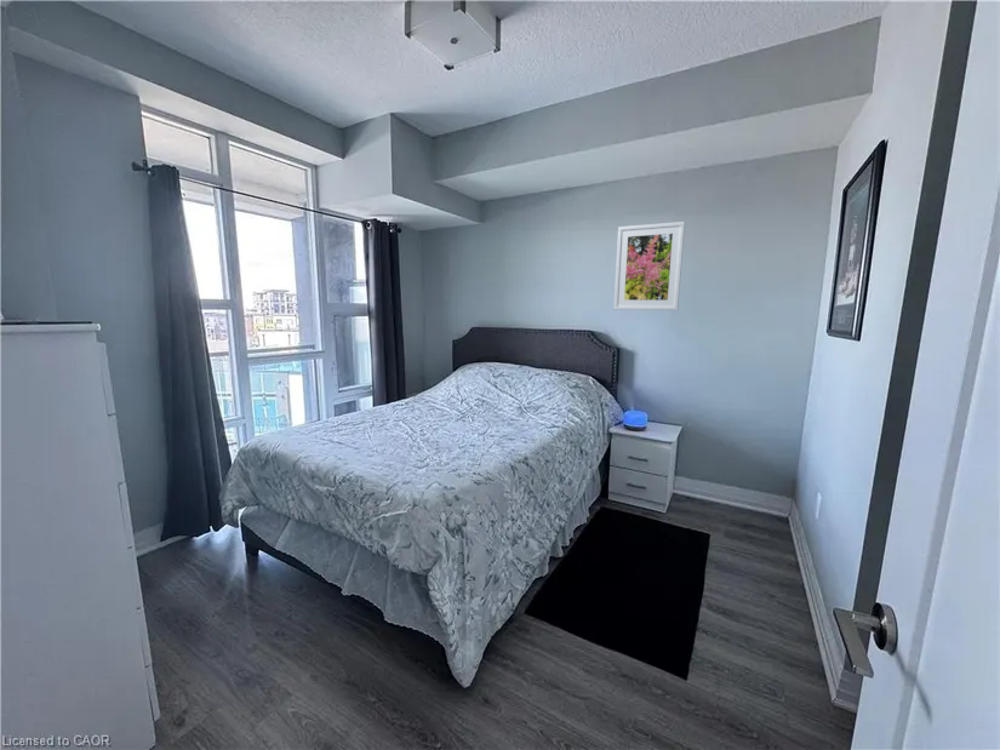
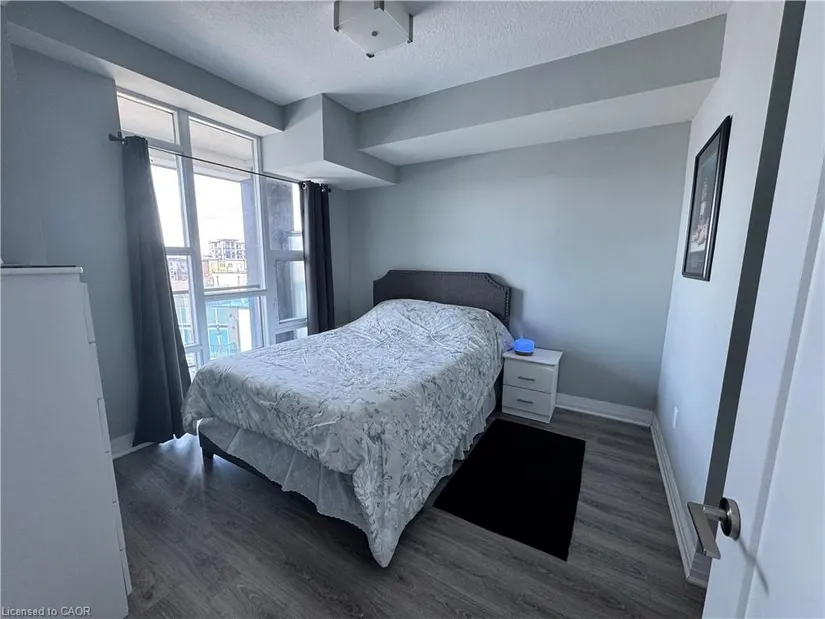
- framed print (647, 268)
